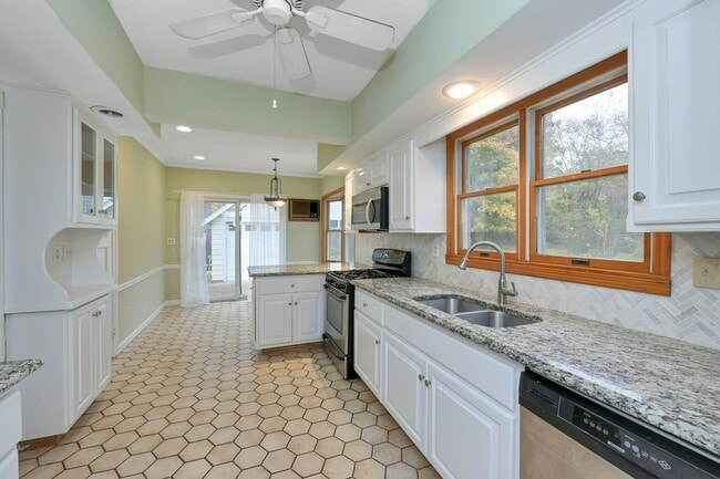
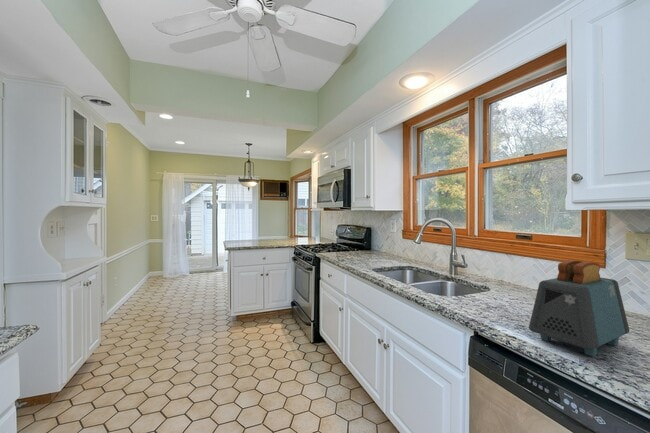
+ toaster (578, 301)
